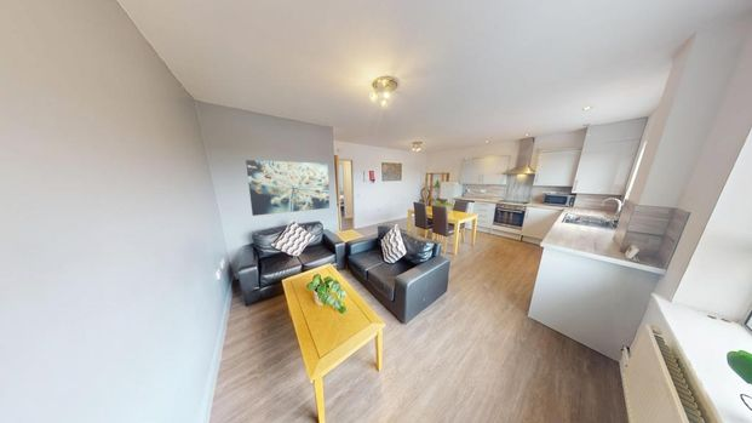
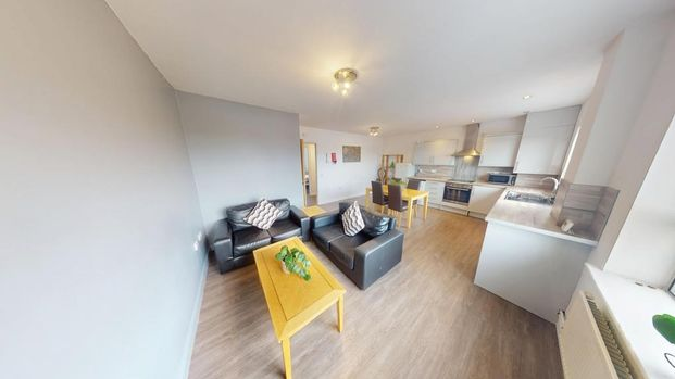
- wall art (293, 187)
